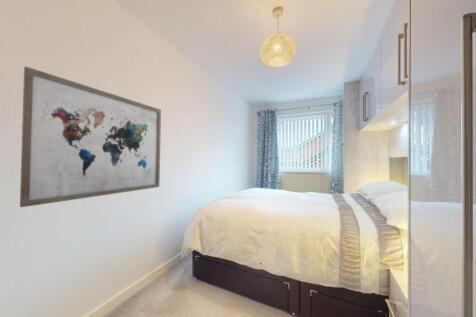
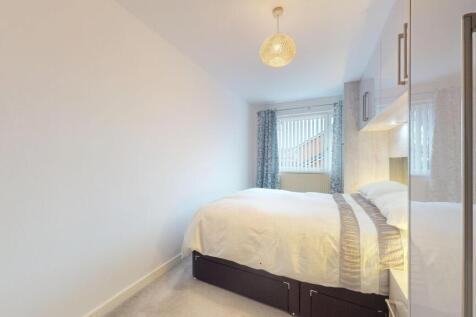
- wall art (111, 144)
